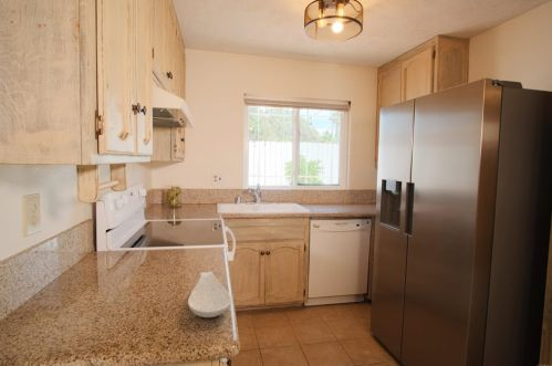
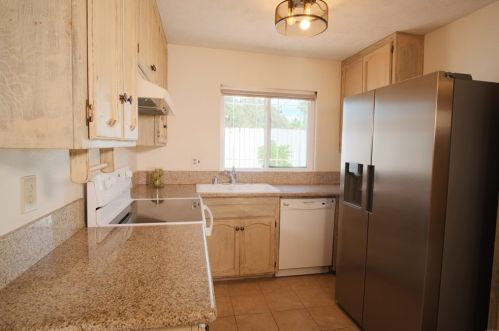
- spoon rest (207, 291)
